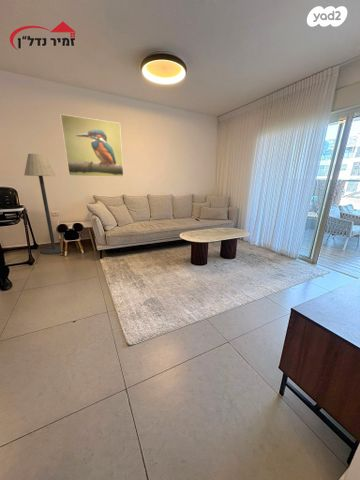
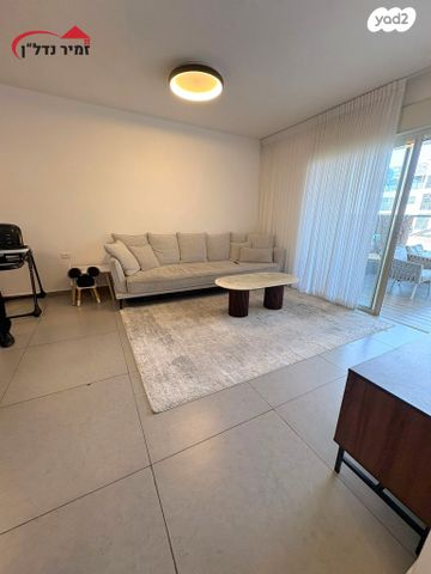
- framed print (95, 148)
- floor lamp (46, 205)
